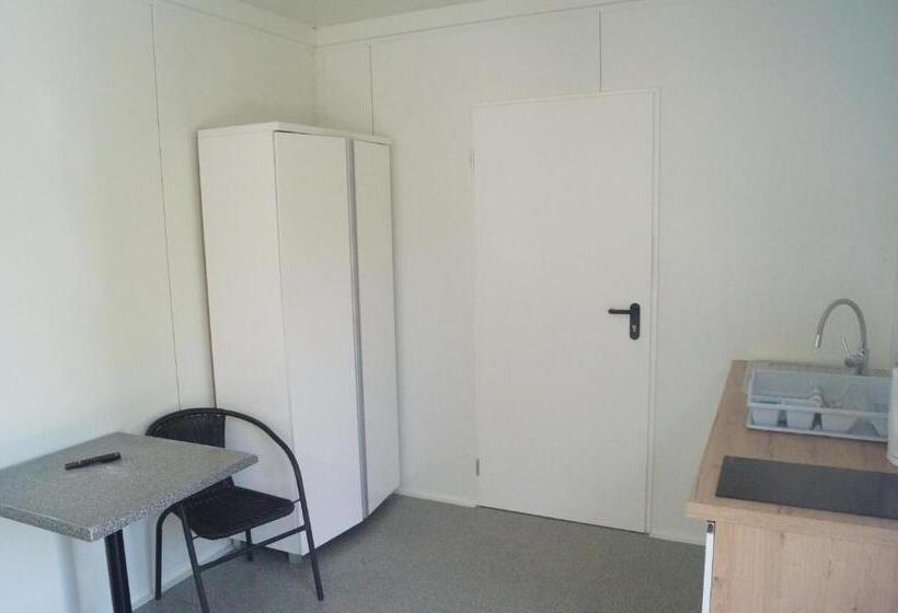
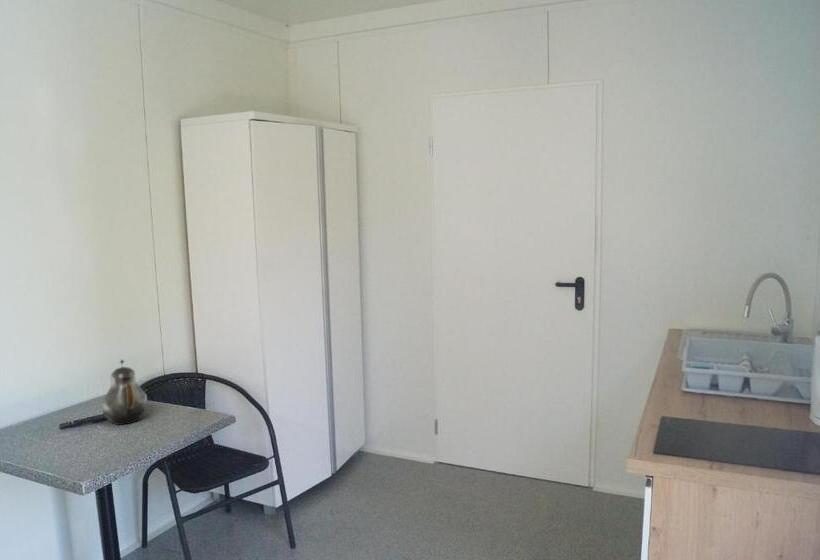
+ teapot (124, 390)
